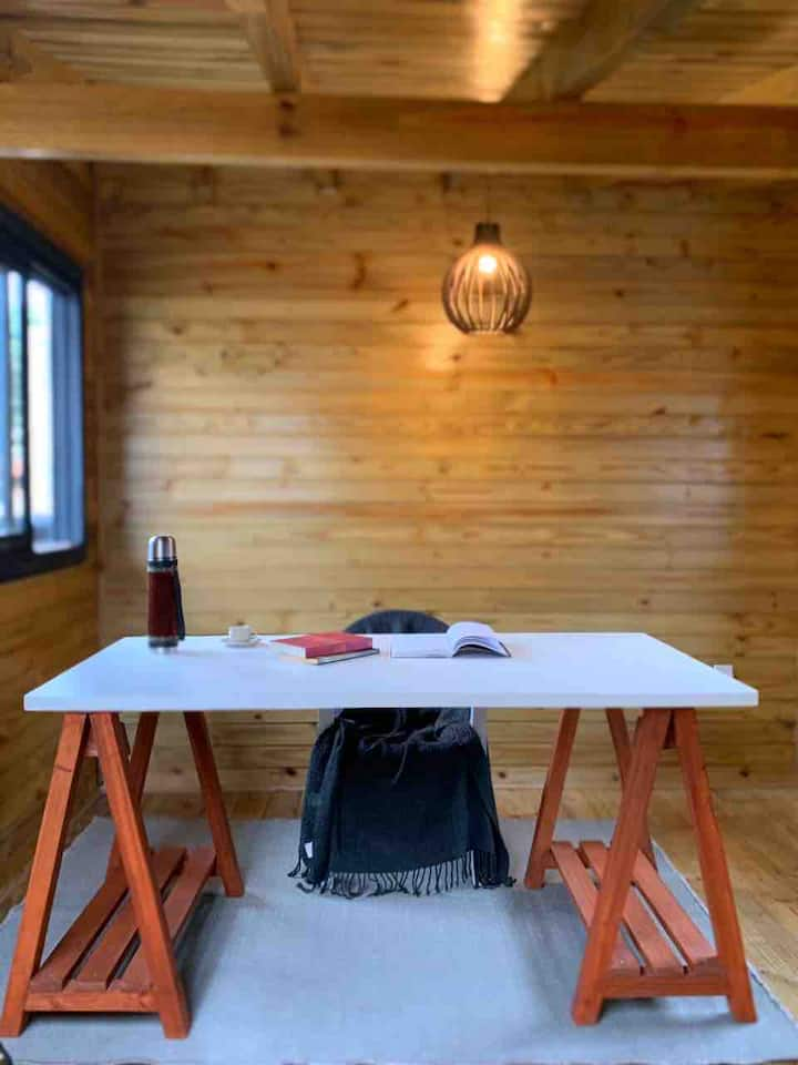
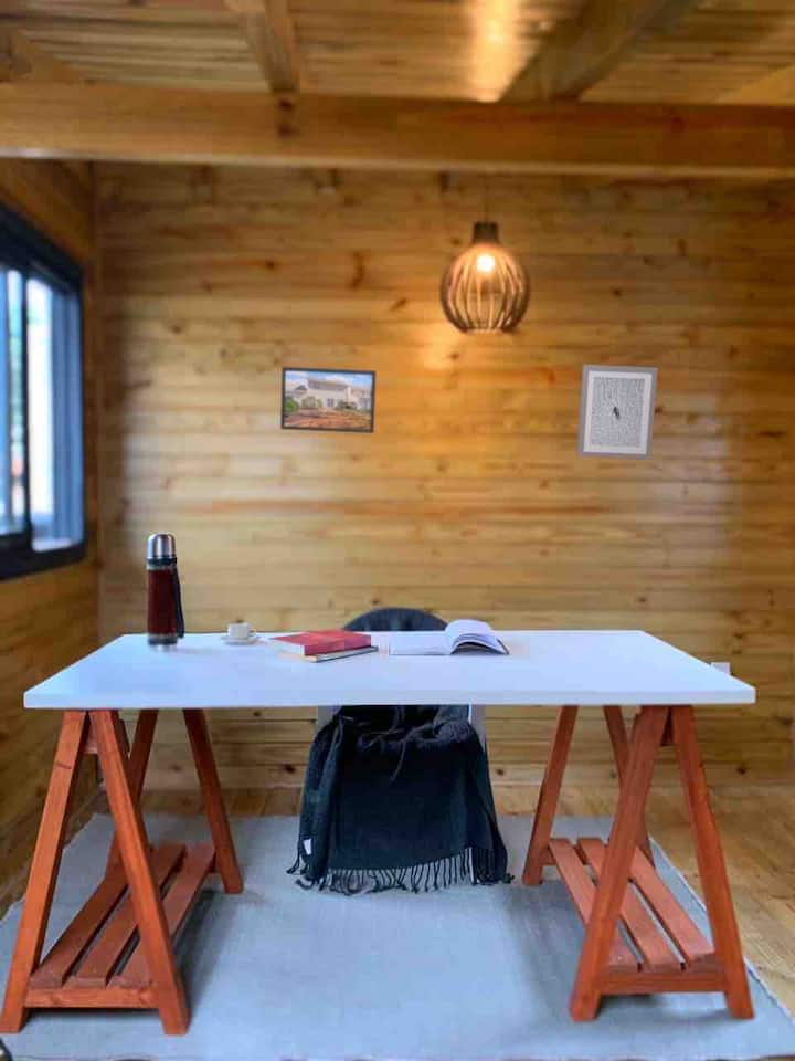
+ wall art (616, 412)
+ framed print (328, 400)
